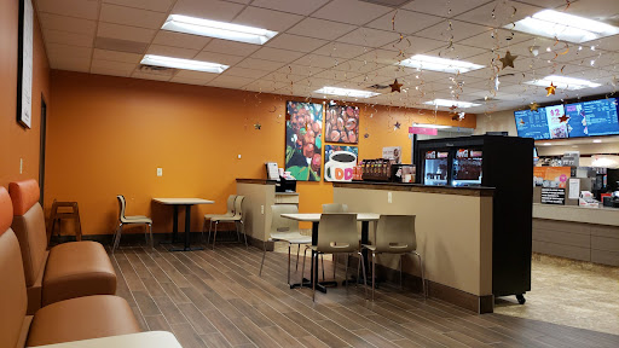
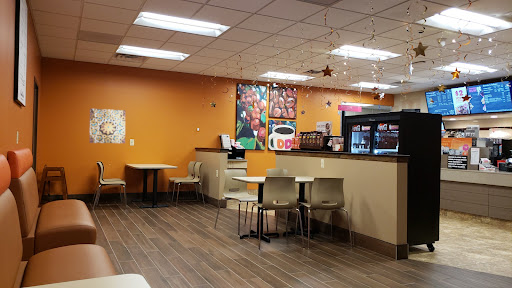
+ wall art (107, 126)
